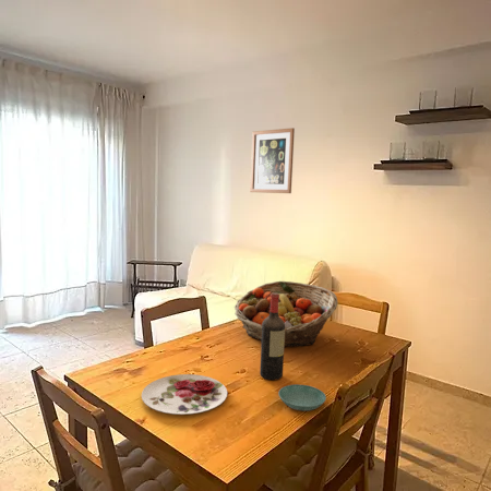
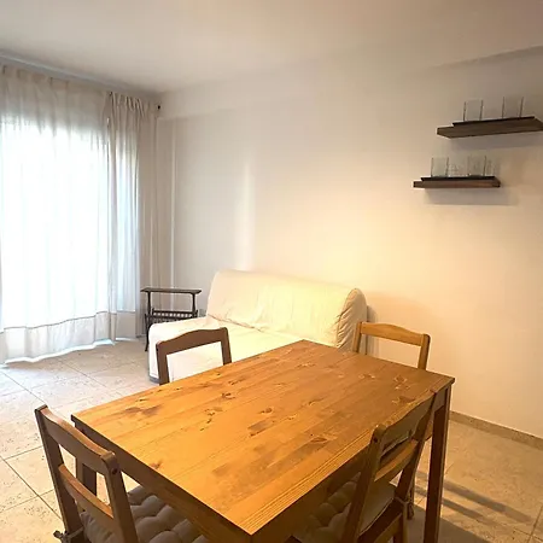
- saucer (301, 398)
- plate (184, 392)
- wine bottle (273, 335)
- wall art (271, 161)
- fruit basket (284, 311)
